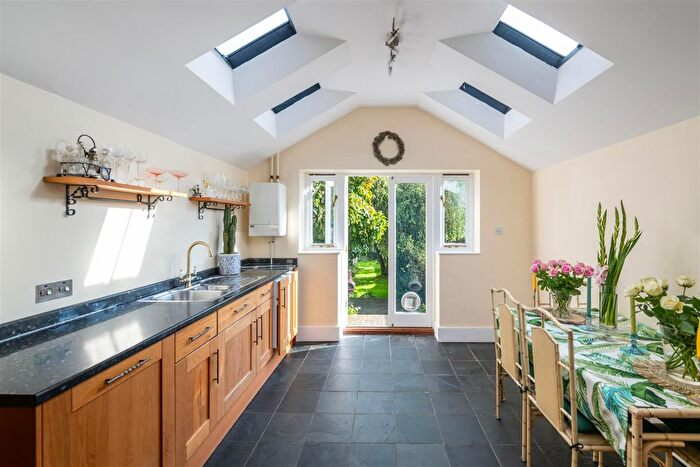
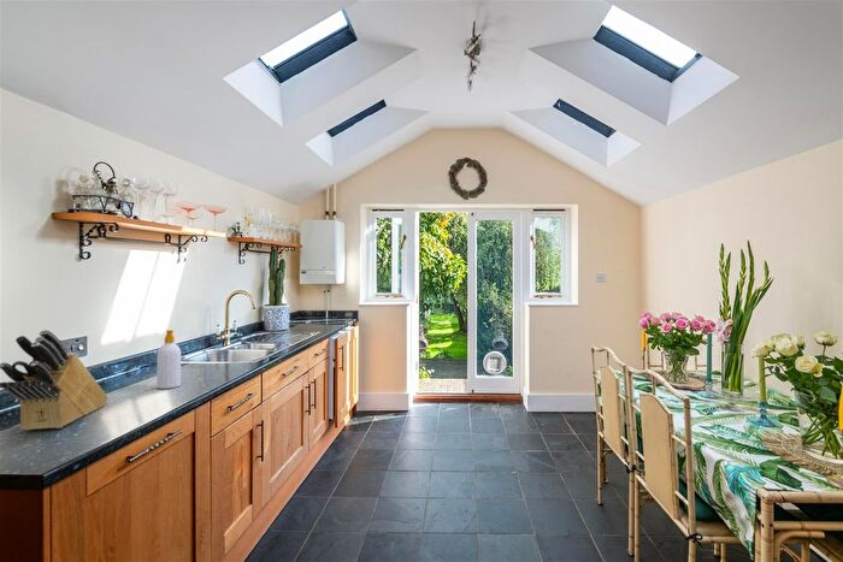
+ knife block (59, 373)
+ soap bottle (169, 357)
